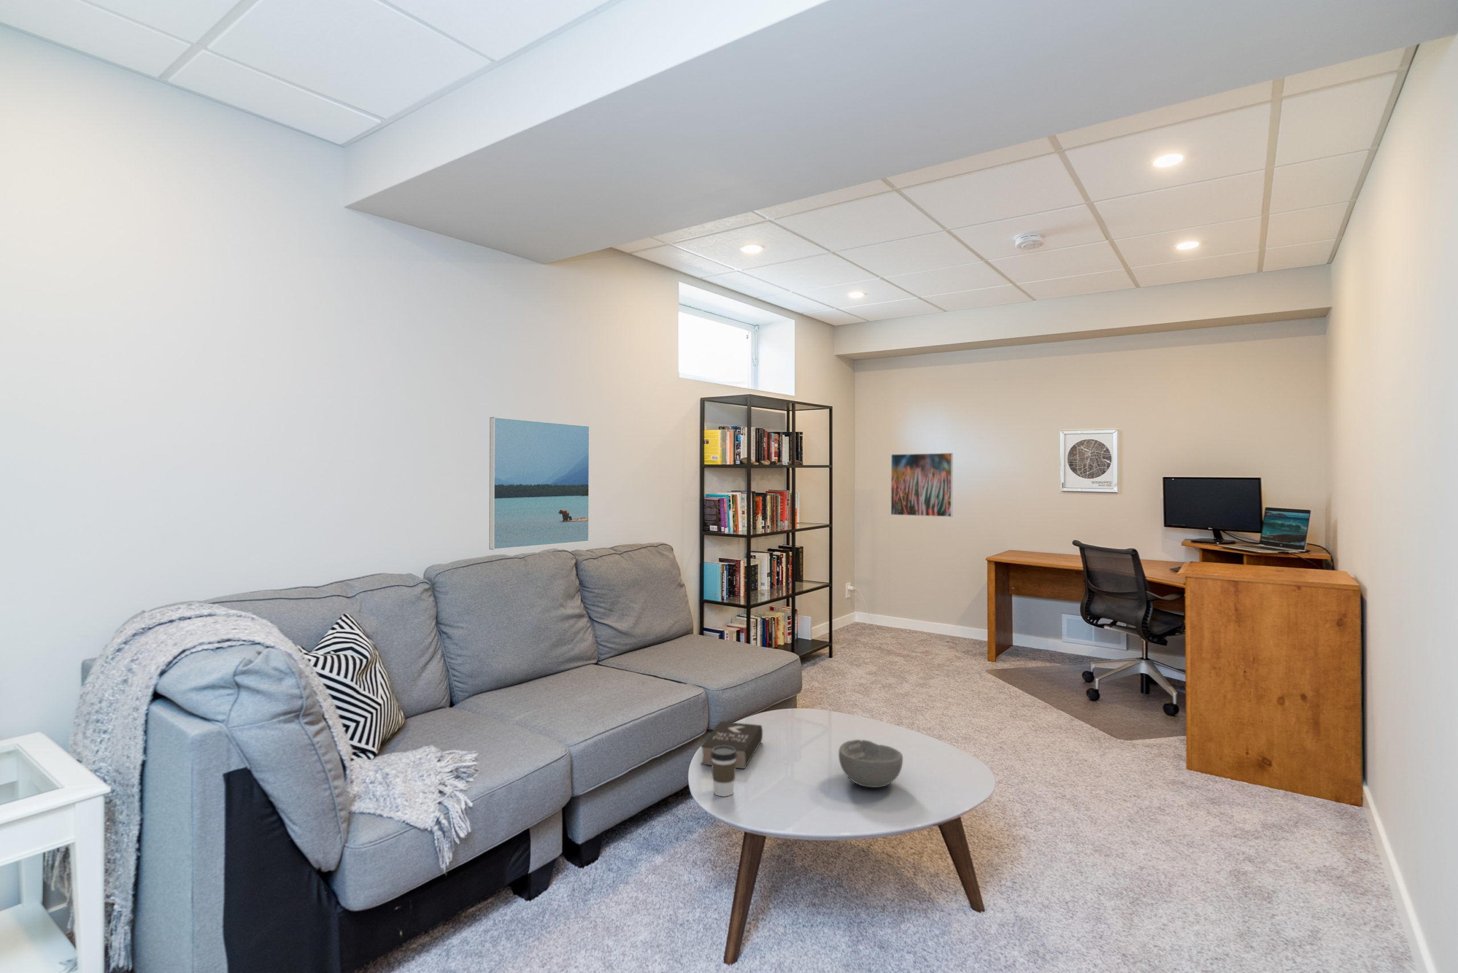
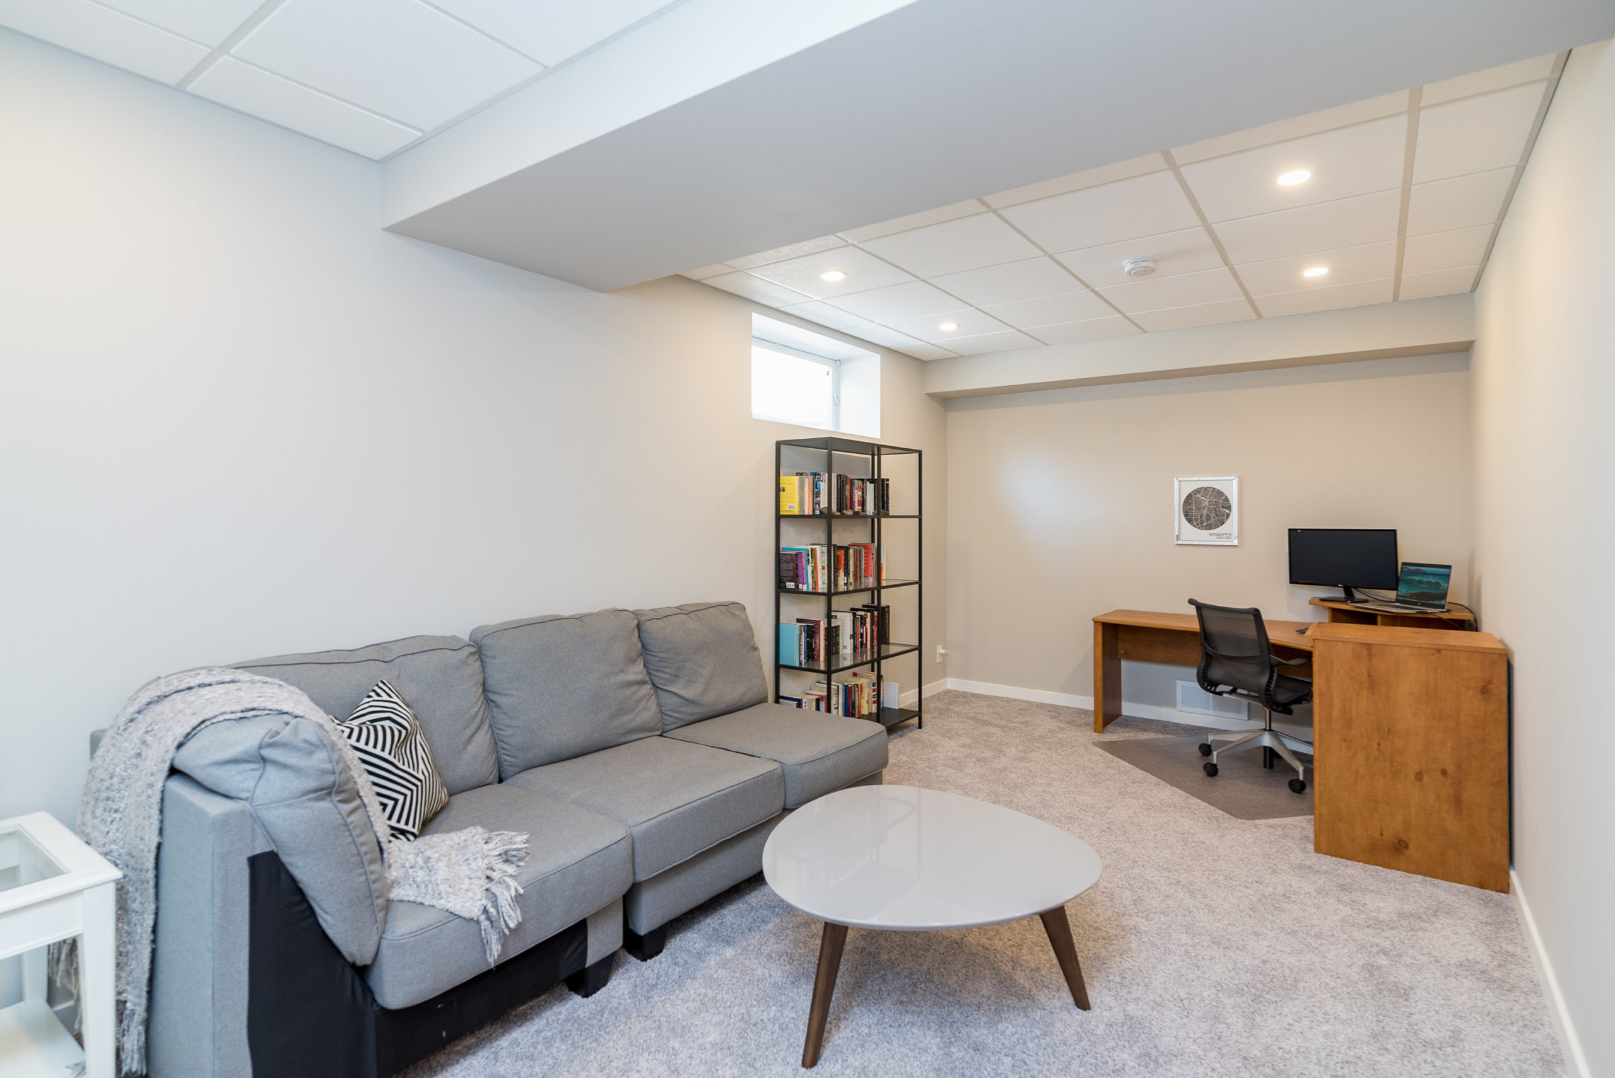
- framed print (542, 483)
- bowl (869, 766)
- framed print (921, 484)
- book (732, 744)
- coffee cup (724, 771)
